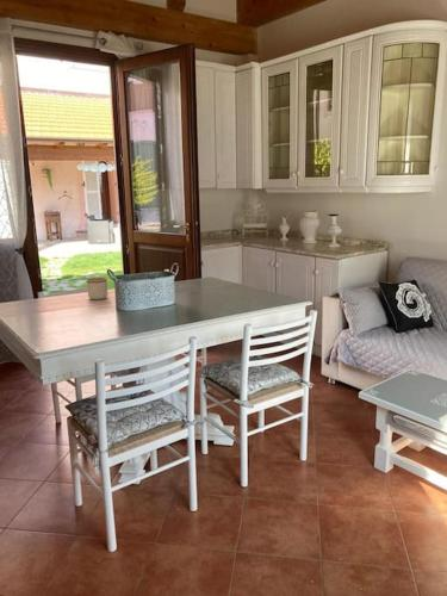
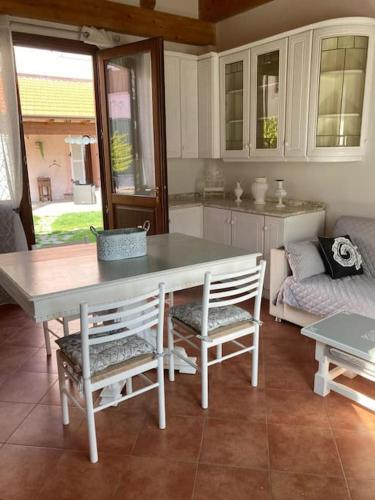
- mug (95, 287)
